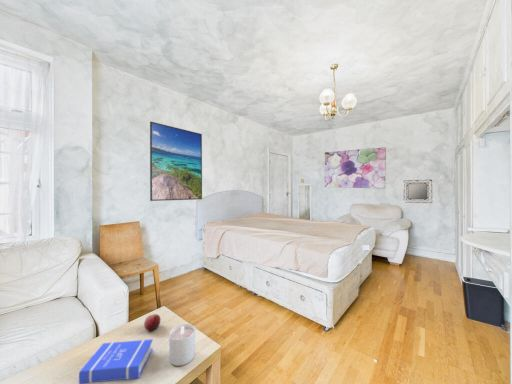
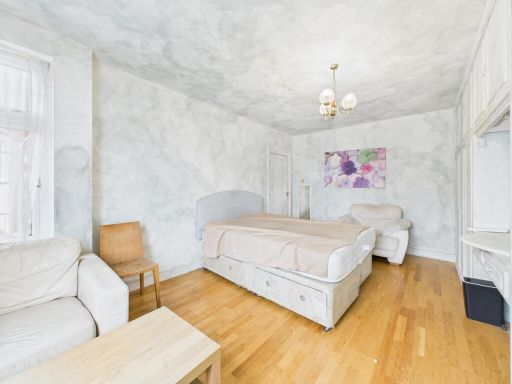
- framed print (178, 164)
- apple (152, 321)
- home mirror (417, 191)
- book (119, 359)
- candle (182, 341)
